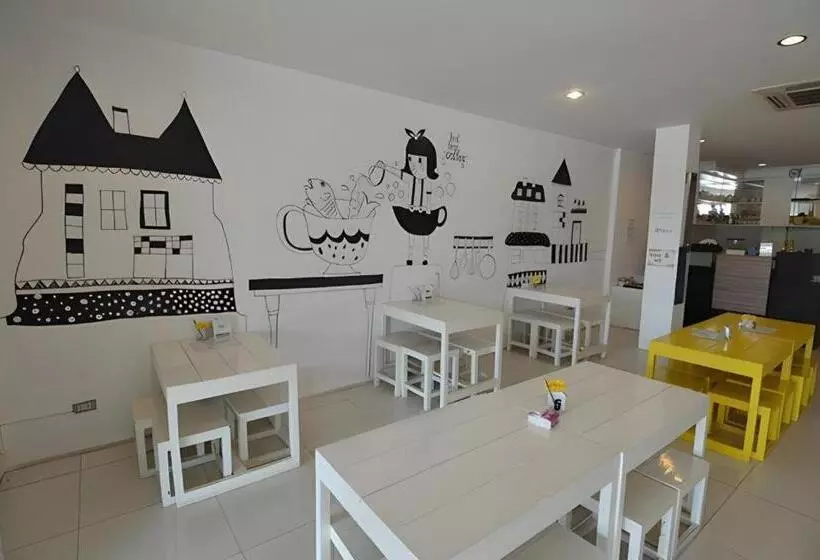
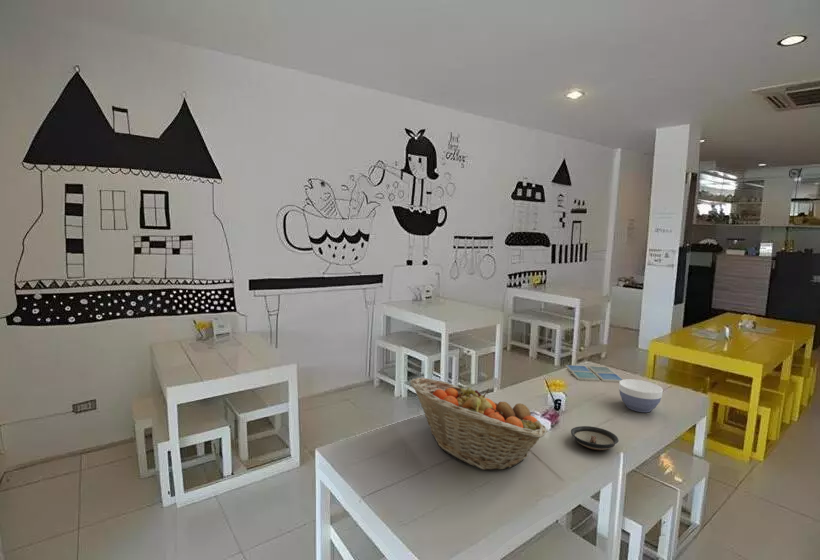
+ drink coaster (593, 372)
+ fruit basket (474, 414)
+ saucer (593, 439)
+ bowl (639, 396)
